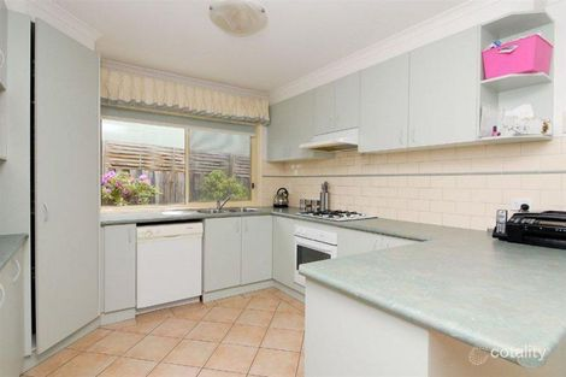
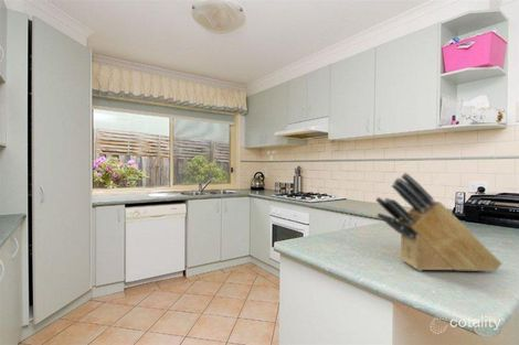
+ knife block (433, 219)
